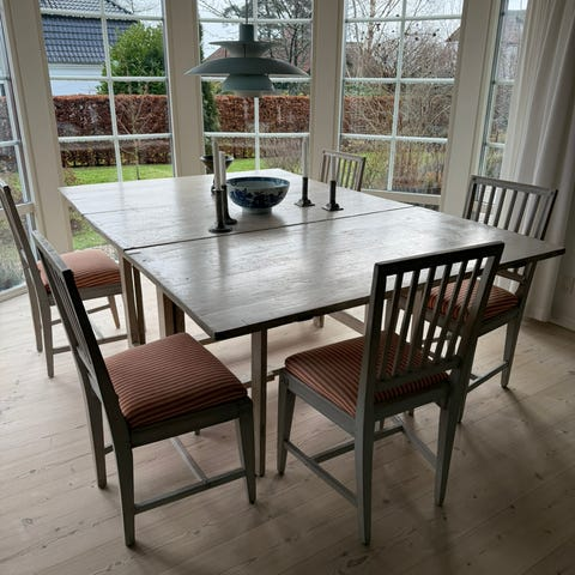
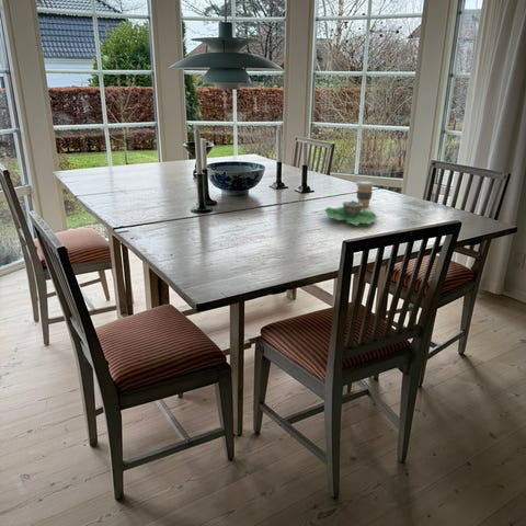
+ succulent planter (352, 210)
+ coffee cup (364, 194)
